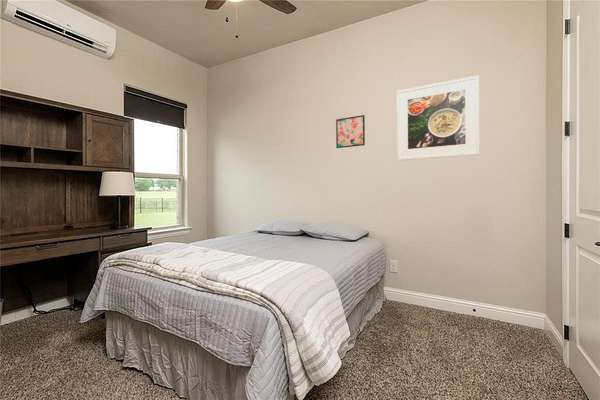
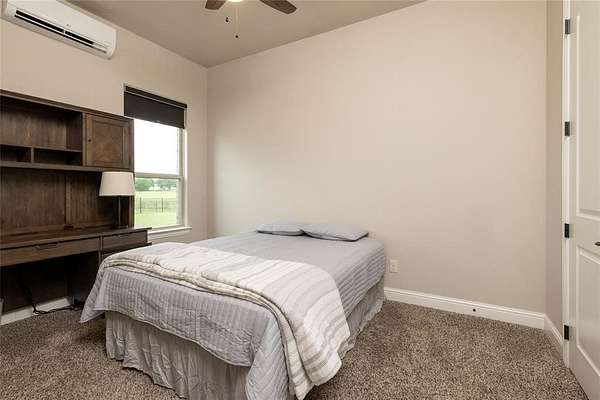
- wall art (350, 132)
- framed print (435, 120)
